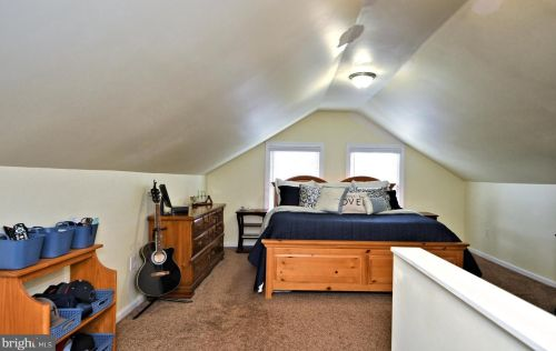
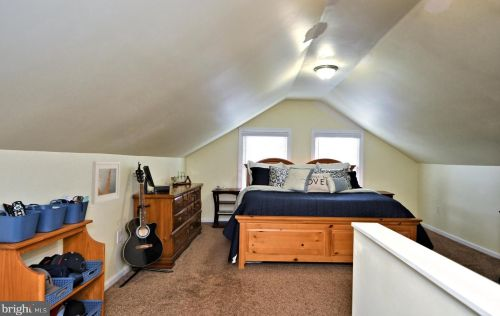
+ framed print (107, 181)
